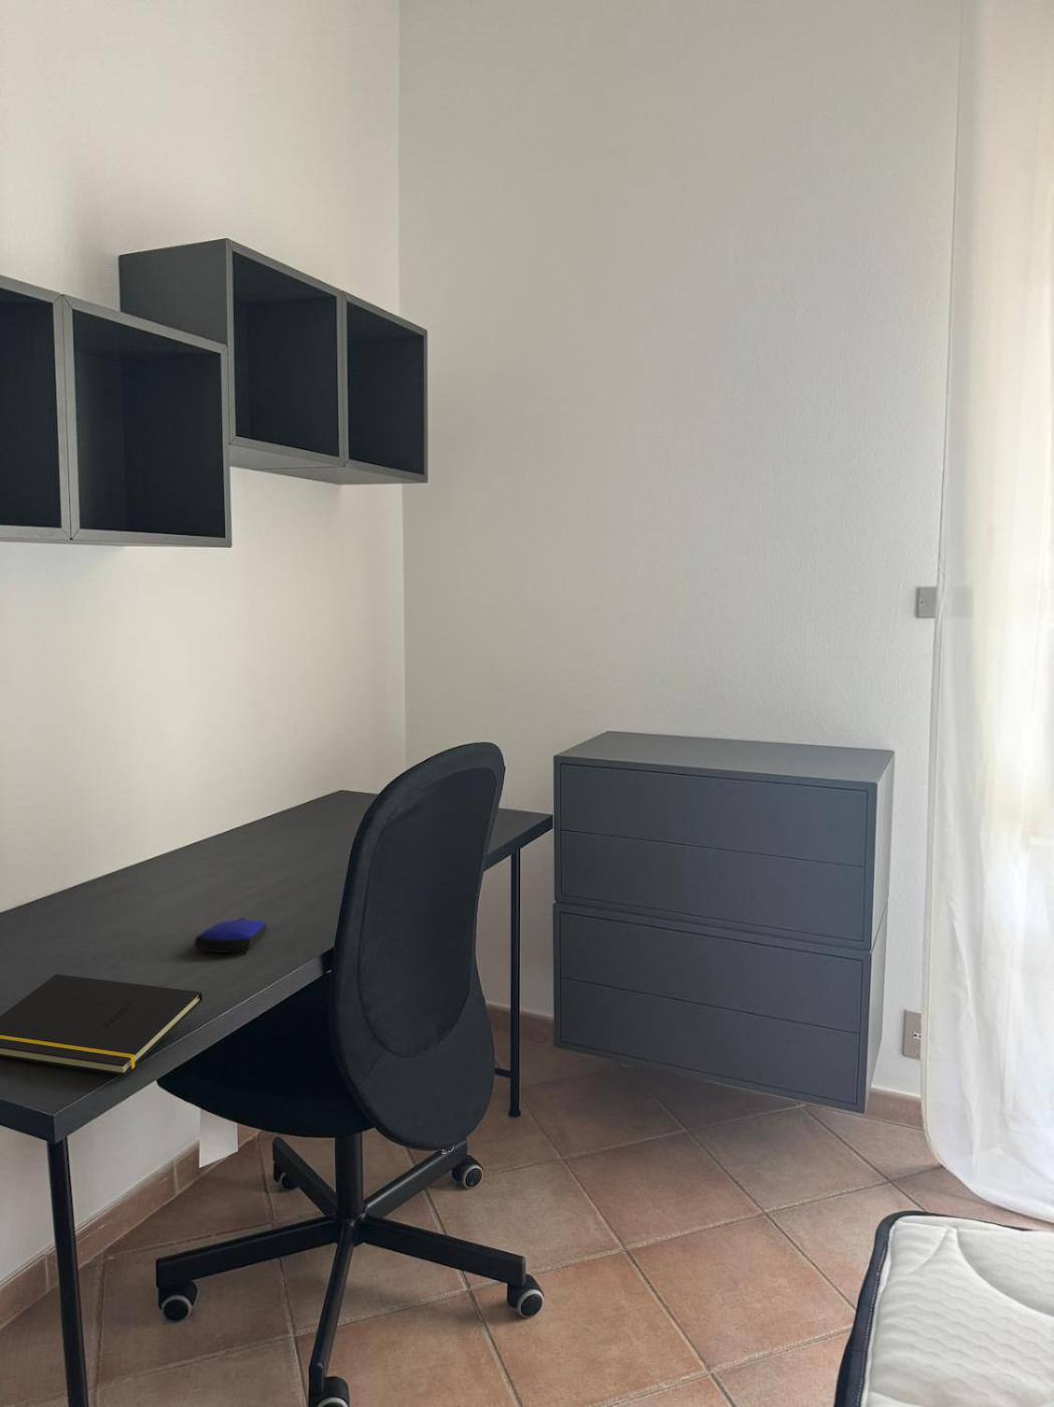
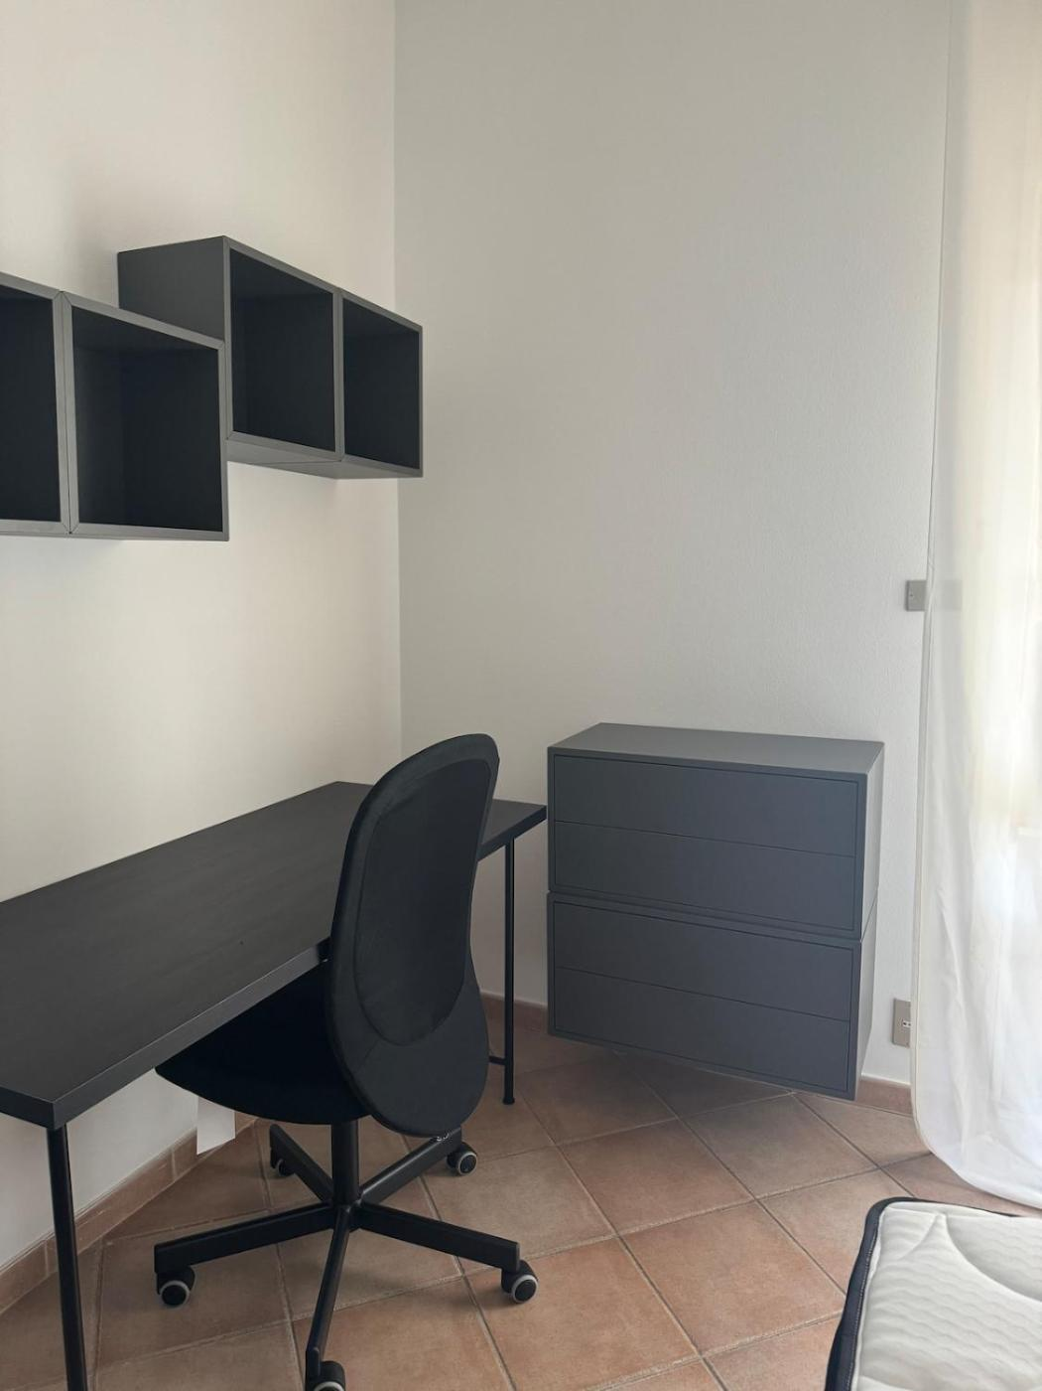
- computer mouse (232, 931)
- notepad (87, 1020)
